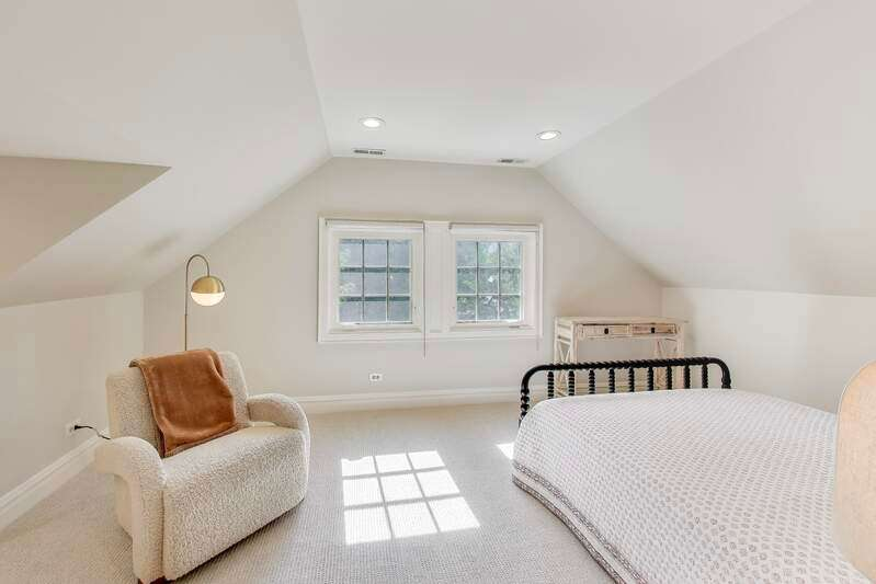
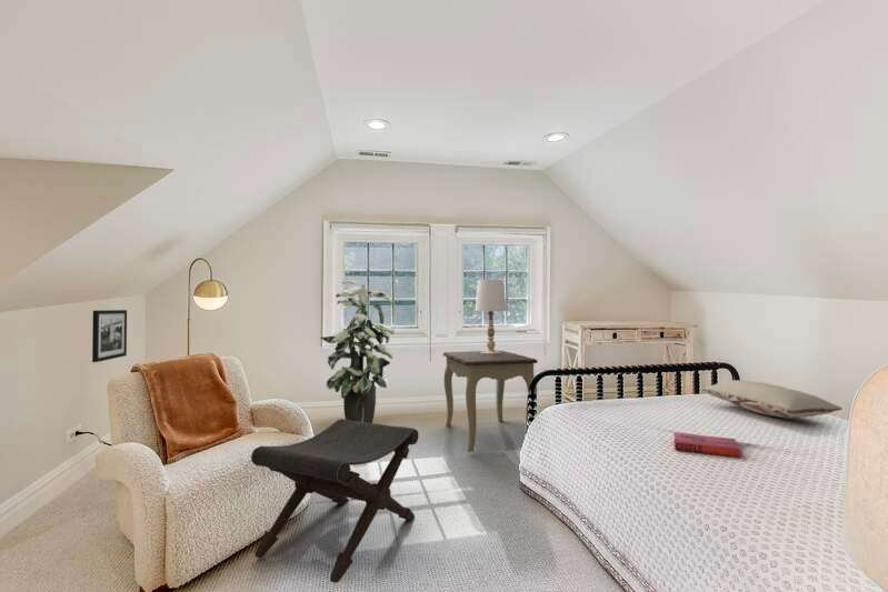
+ picture frame (110, 334)
+ side table (496, 395)
+ indoor plant (357, 353)
+ hardback book (705, 443)
+ pillow (765, 398)
+ table lamp (490, 317)
+ footstool (341, 486)
